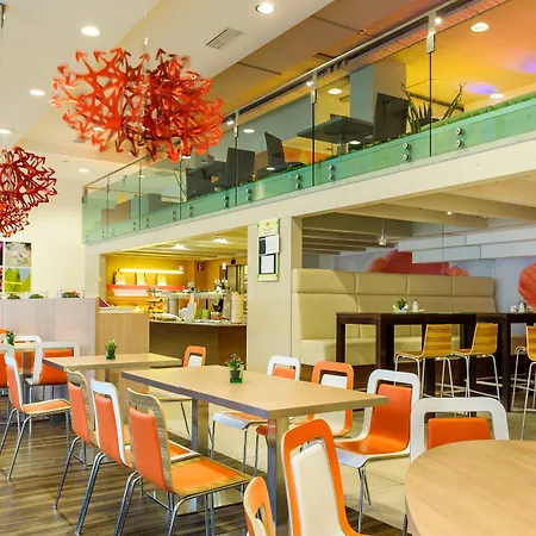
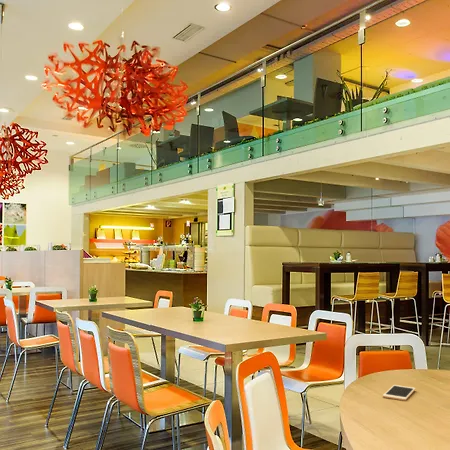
+ cell phone (399, 392)
